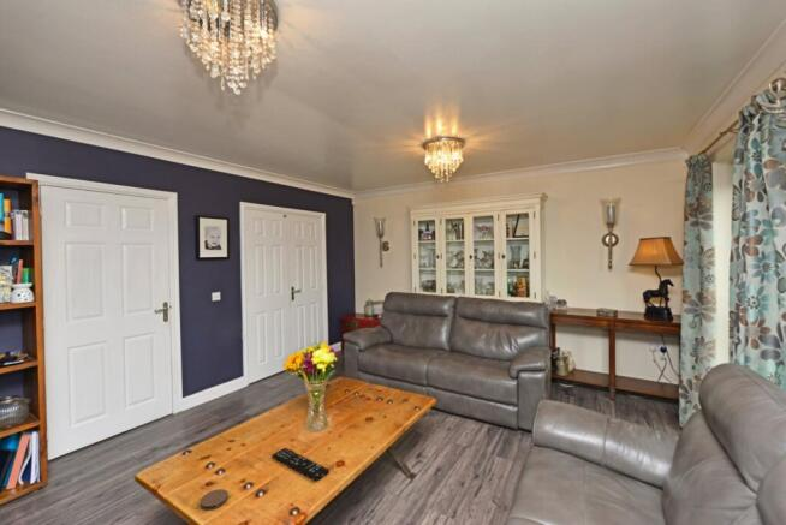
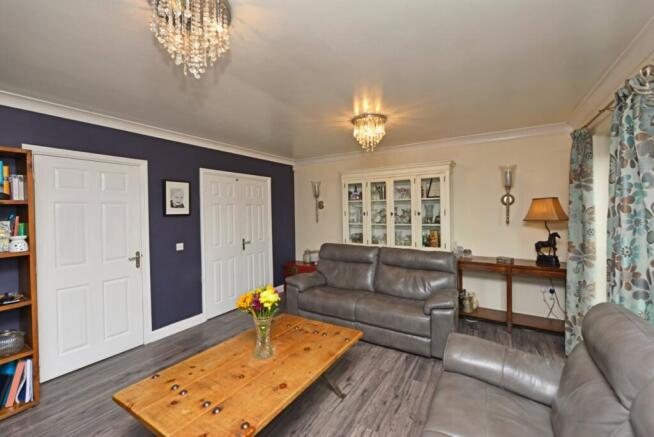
- remote control (299, 463)
- coaster (214, 499)
